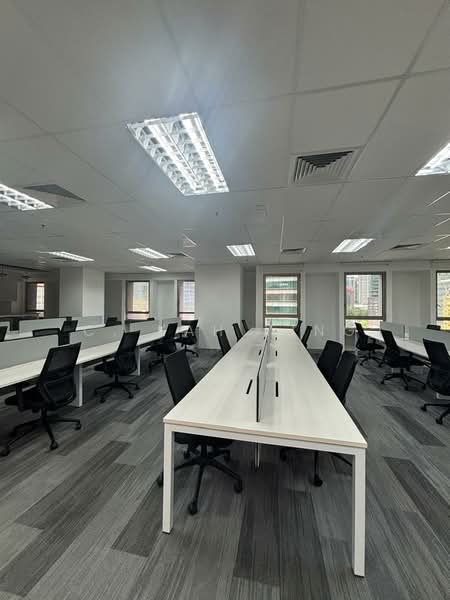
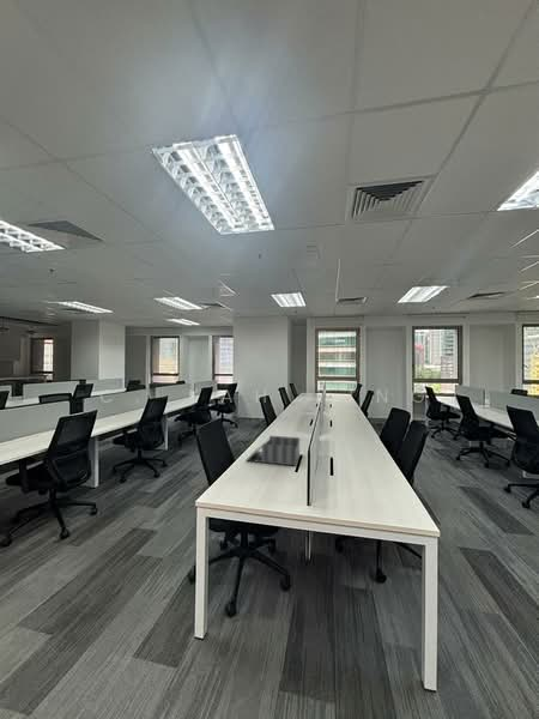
+ desk organizer (273, 448)
